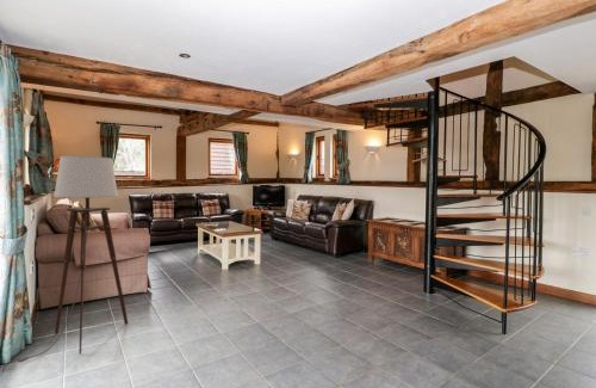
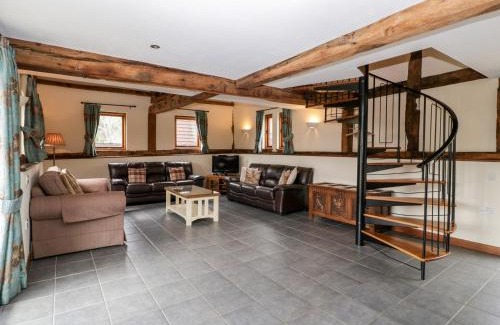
- floor lamp (72, 247)
